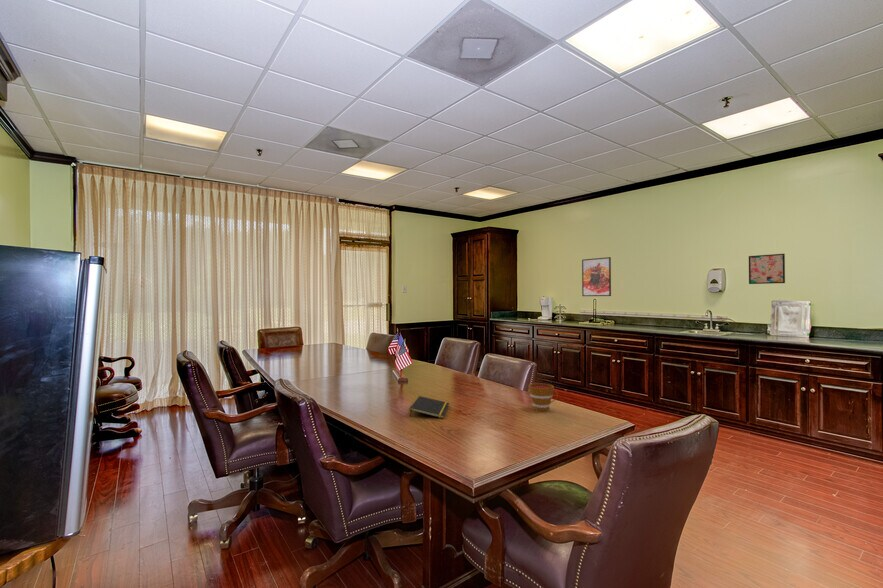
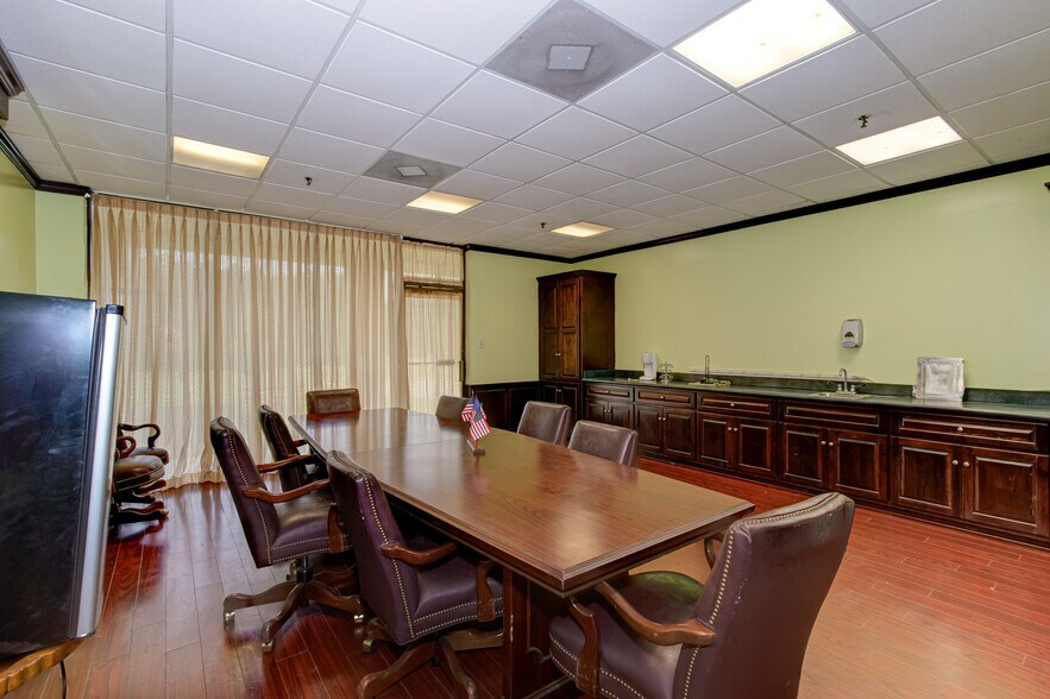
- wall art (766, 269)
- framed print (596, 277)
- cup (543, 397)
- notepad (430, 406)
